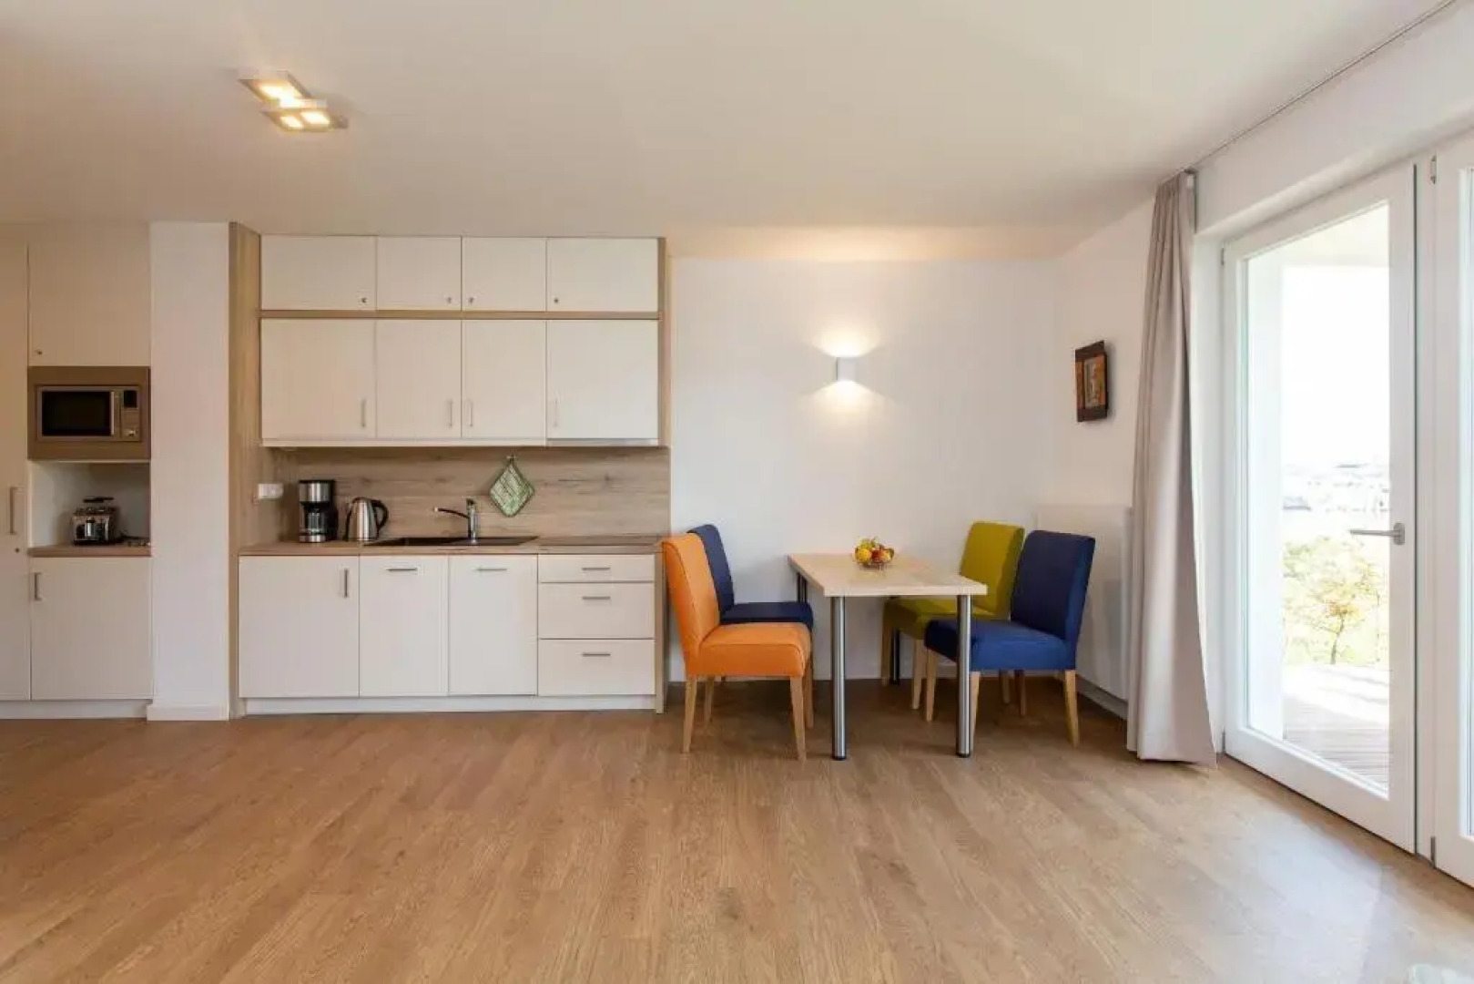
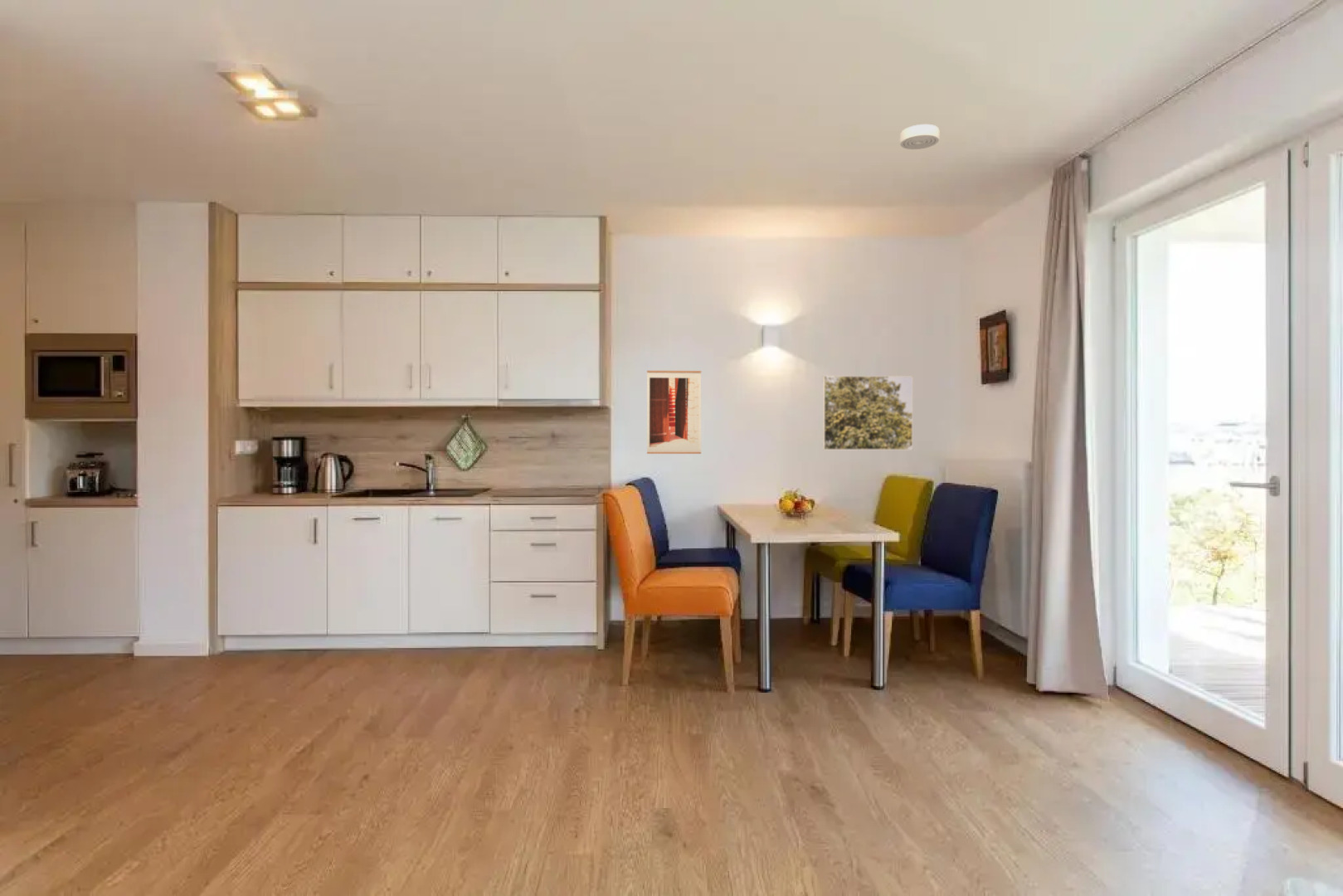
+ smoke detector (919, 137)
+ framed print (868, 412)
+ wall art (674, 411)
